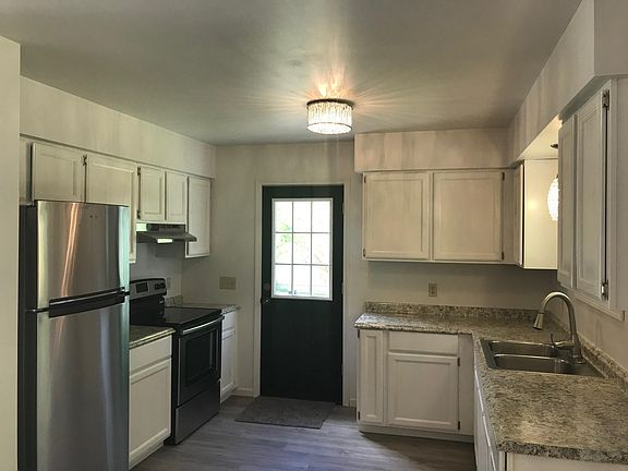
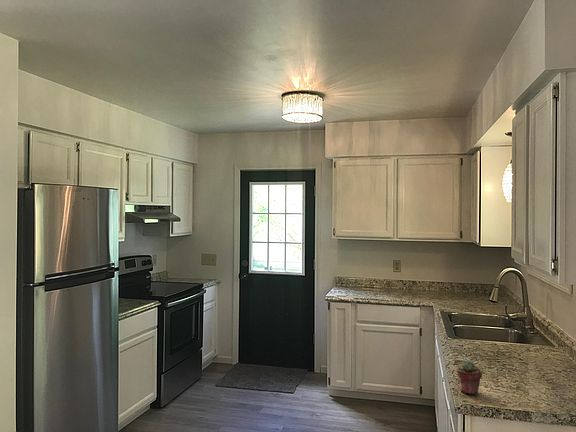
+ potted succulent (469, 376)
